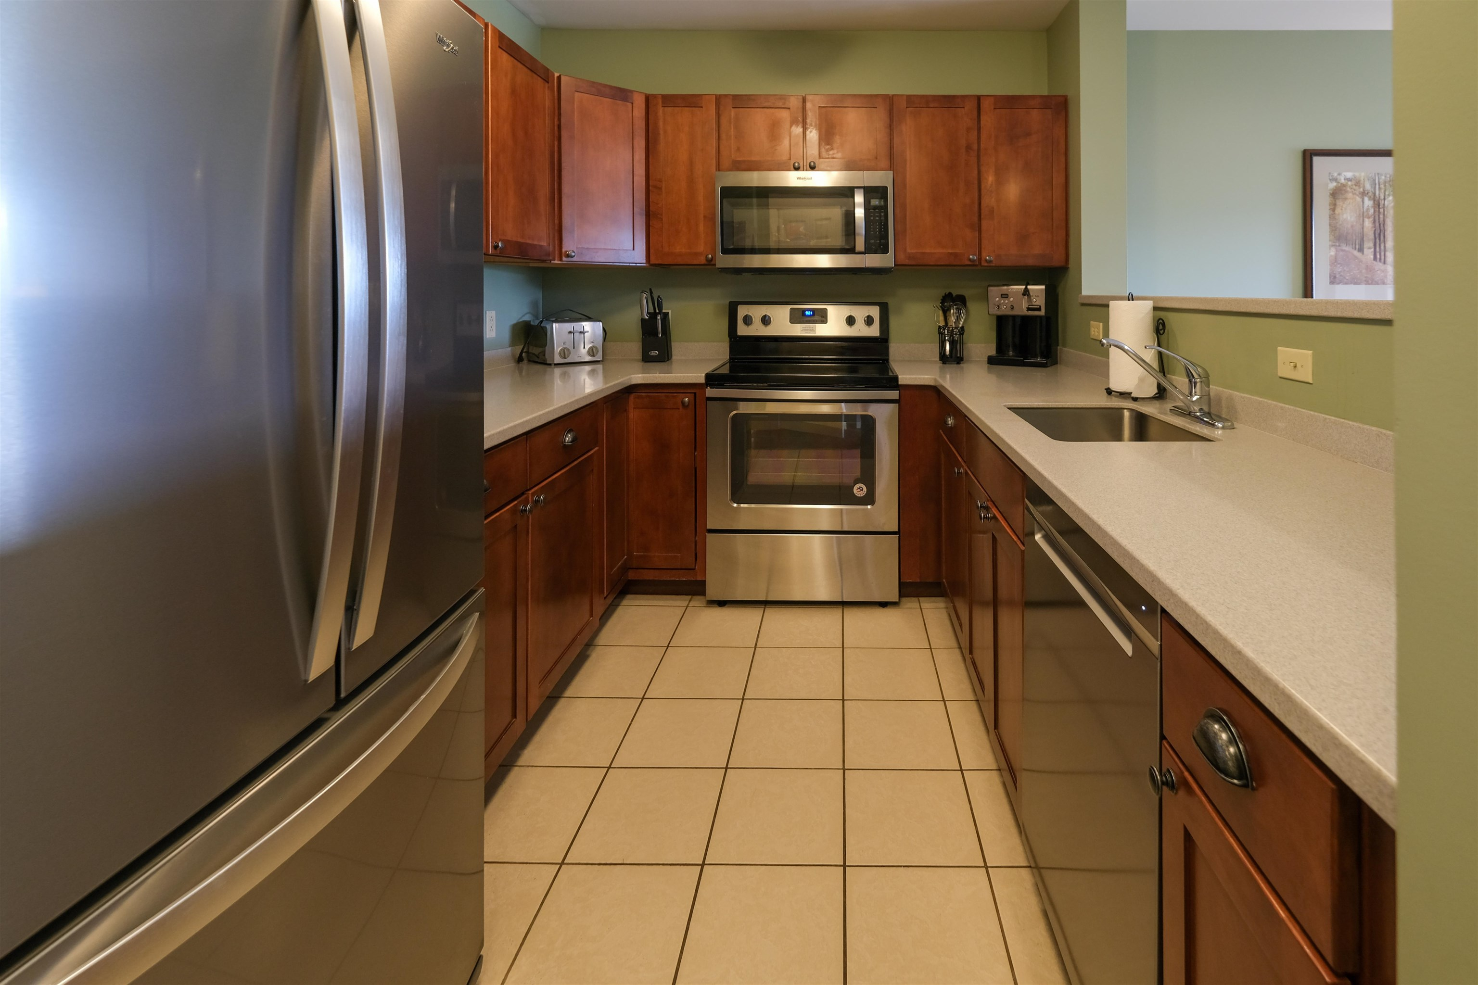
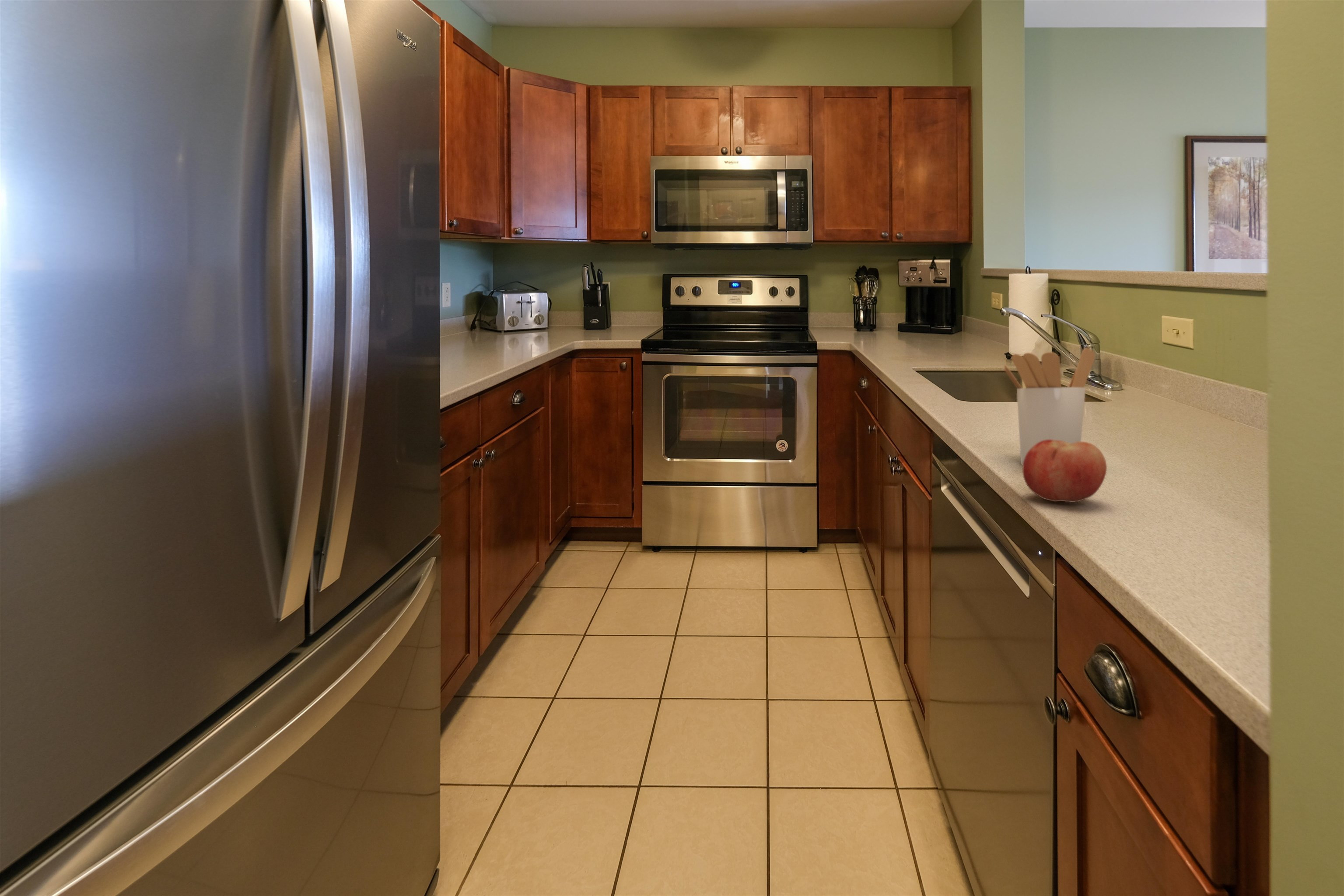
+ utensil holder (1046, 408)
+ fruit (1064, 470)
